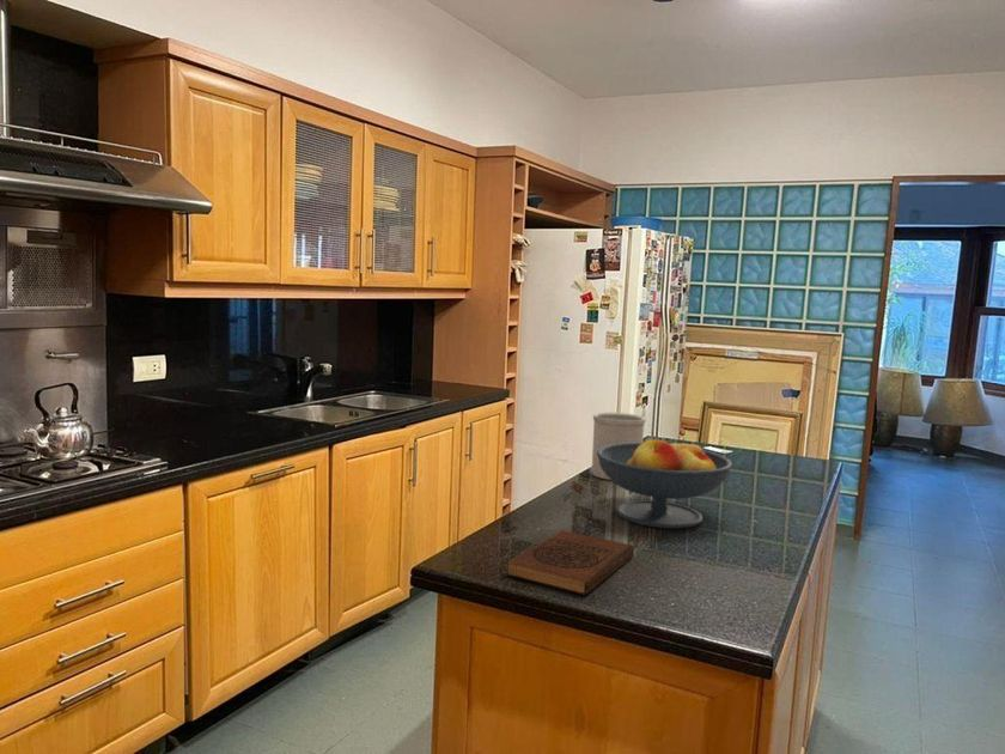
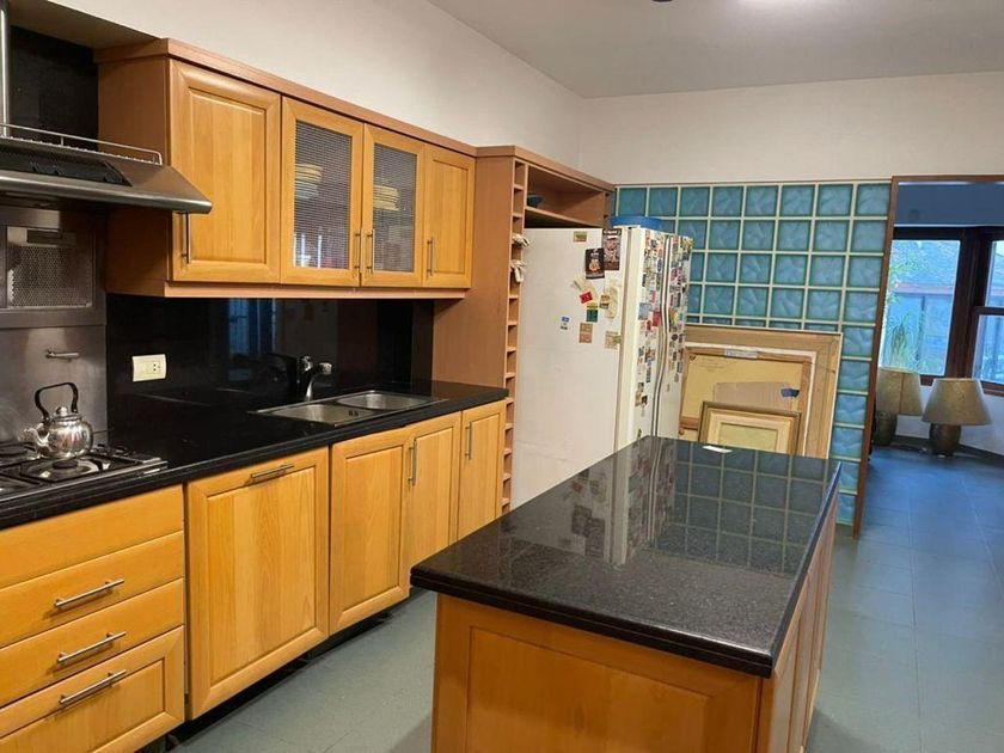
- fruit bowl (662, 475)
- book (572, 559)
- utensil holder (617, 443)
